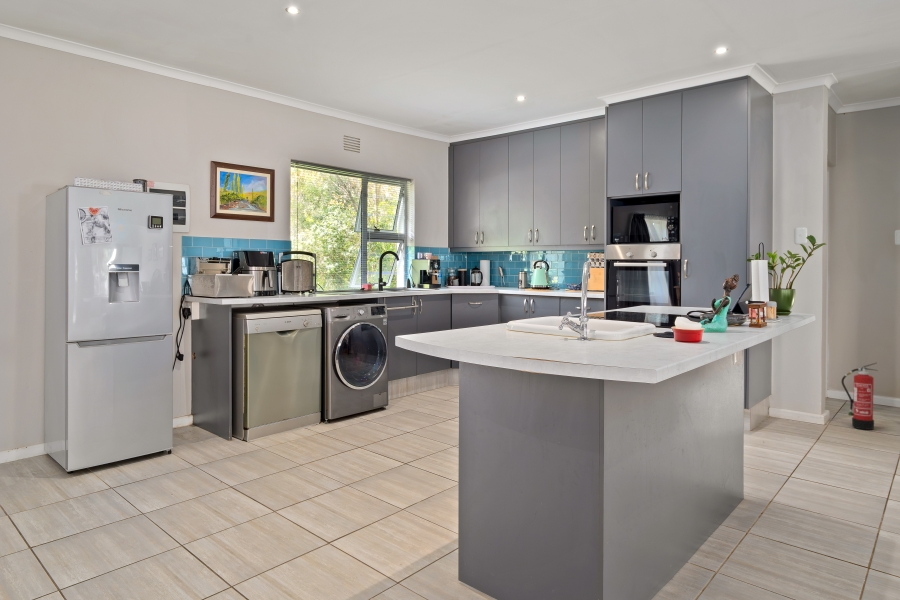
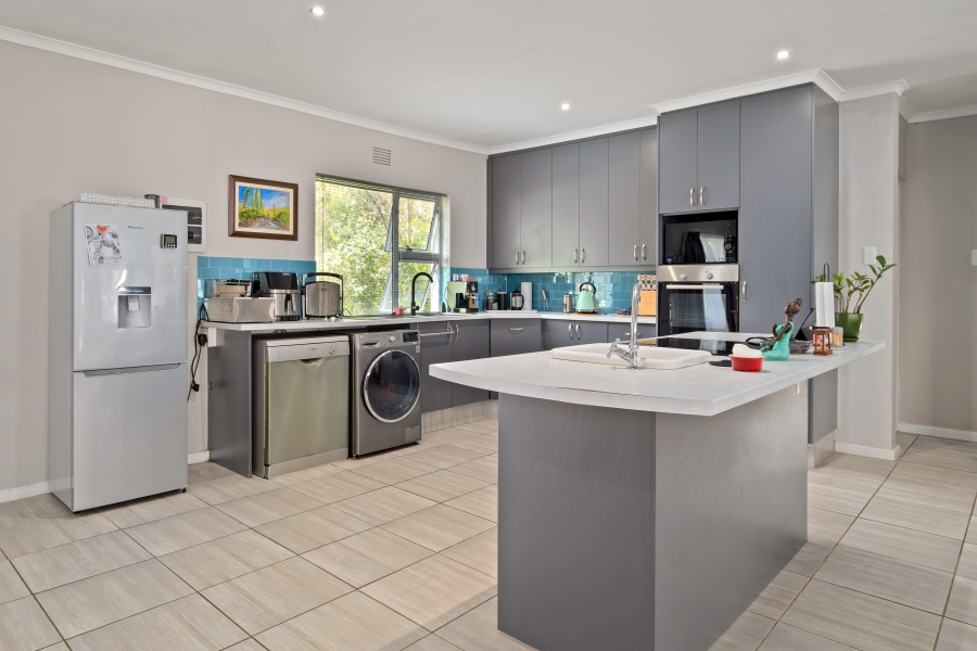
- fire extinguisher (859, 394)
